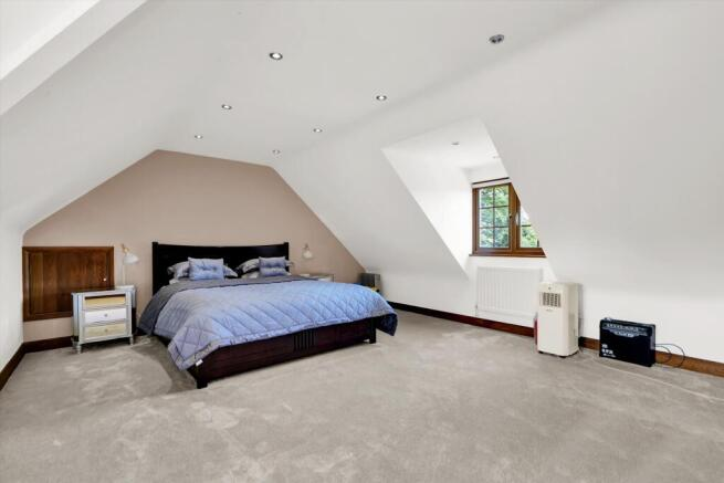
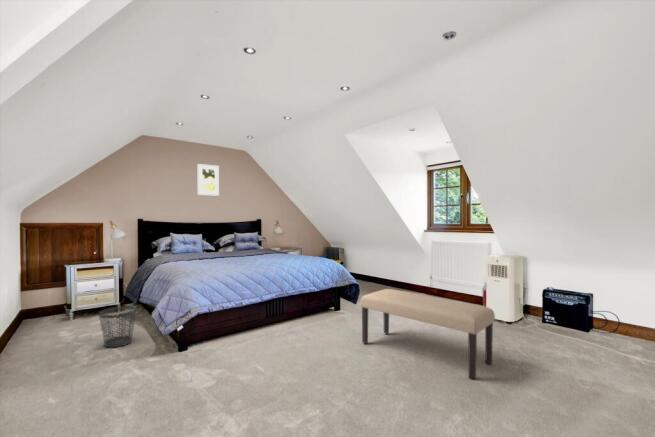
+ wastebasket (118, 327)
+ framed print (208, 180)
+ bench (422, 321)
